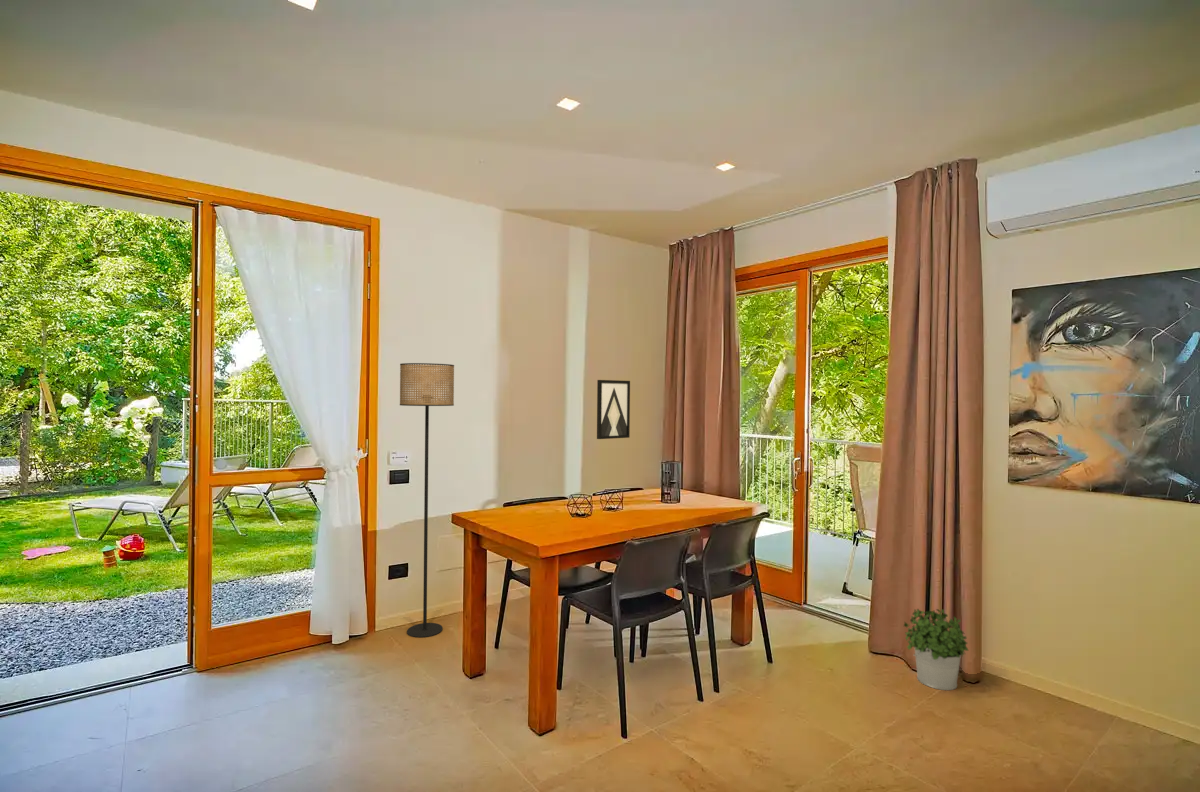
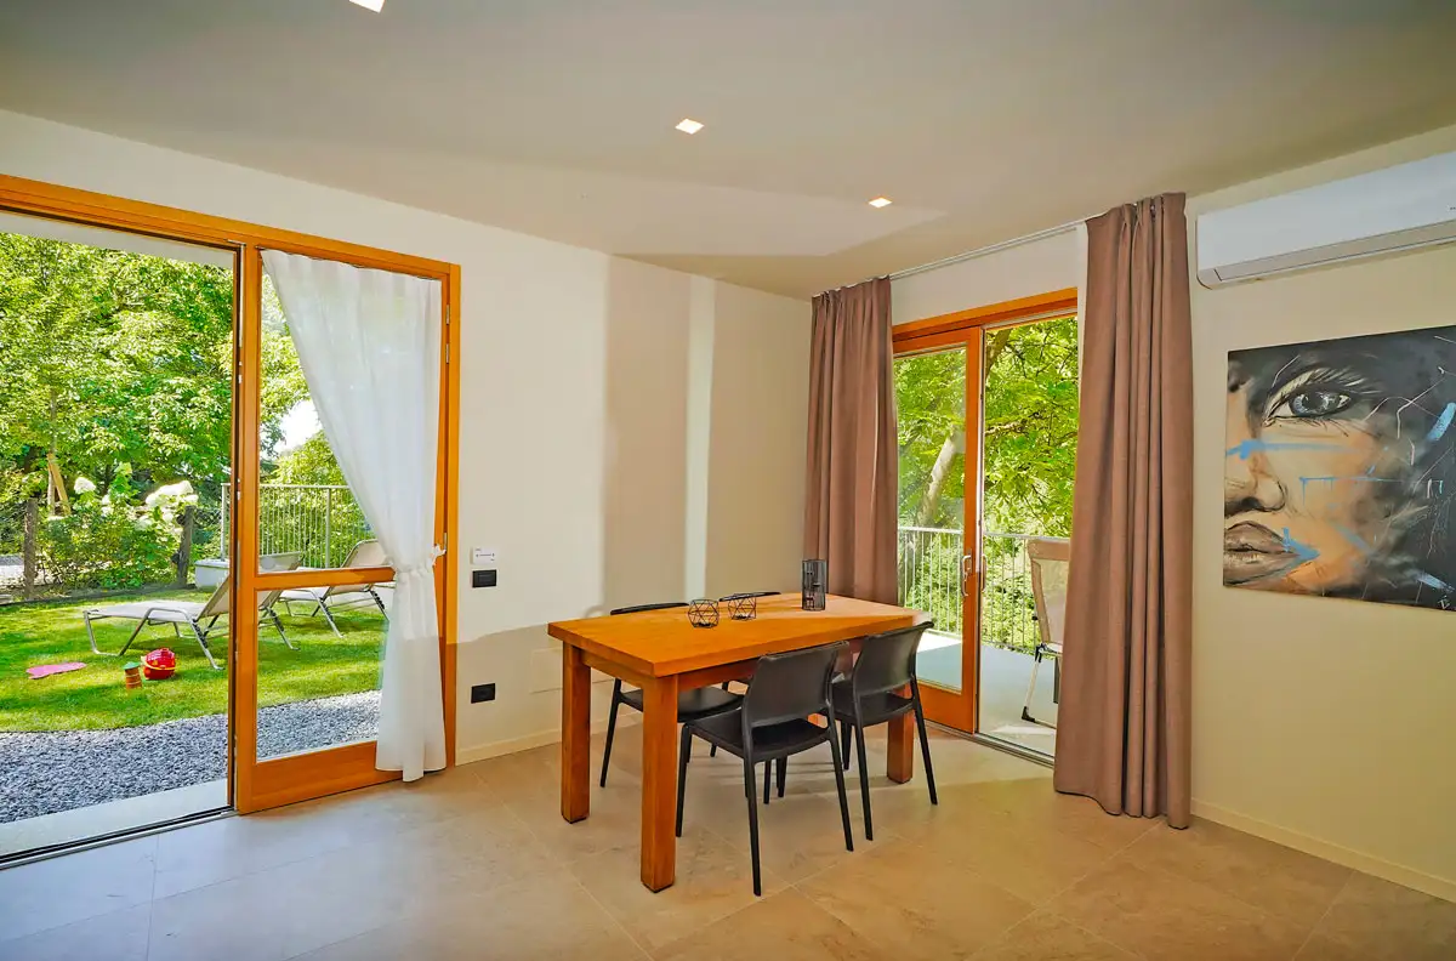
- potted plant (932, 646)
- wall art (613, 409)
- floor lamp (426, 497)
